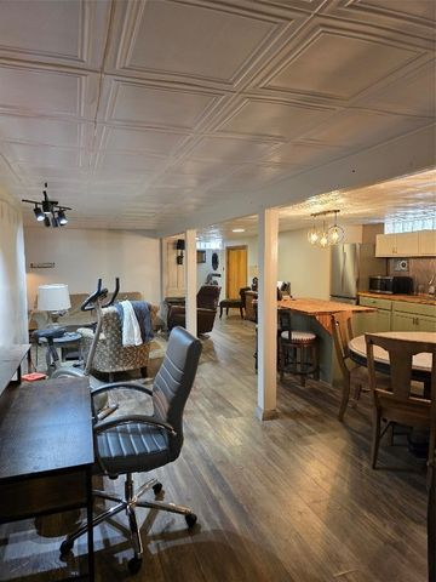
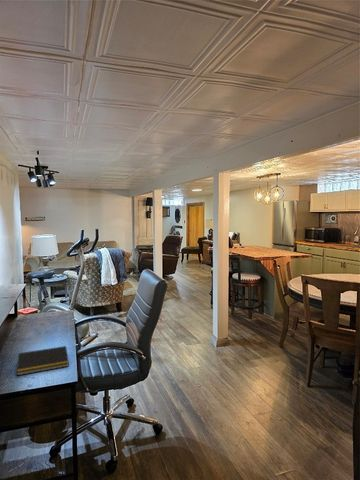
+ notepad (43, 359)
